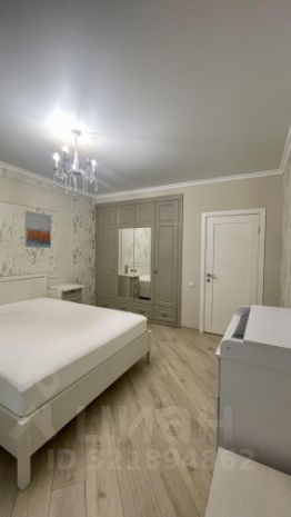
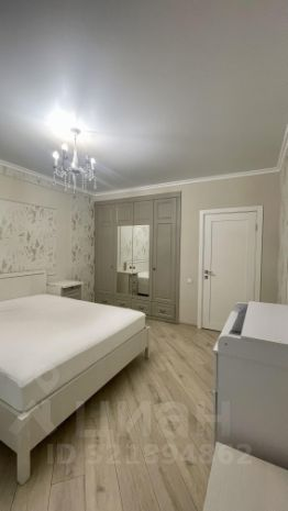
- wall art (38, 230)
